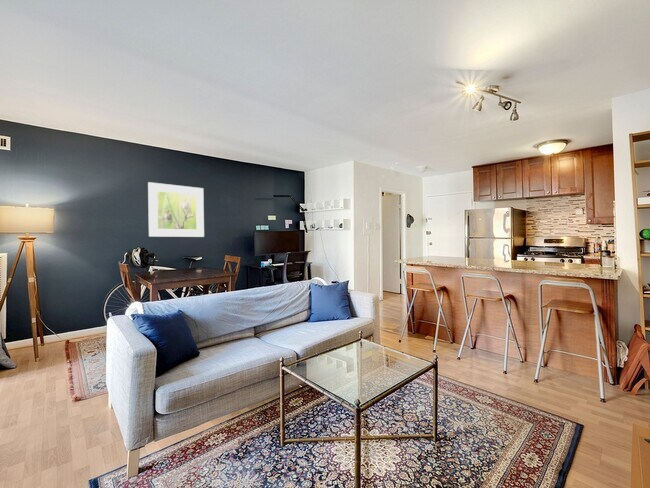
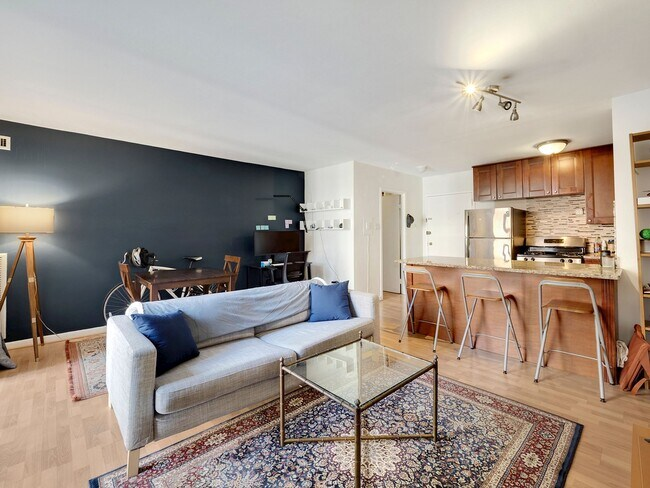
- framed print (177, 211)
